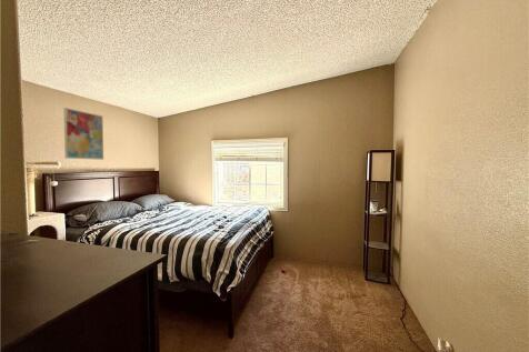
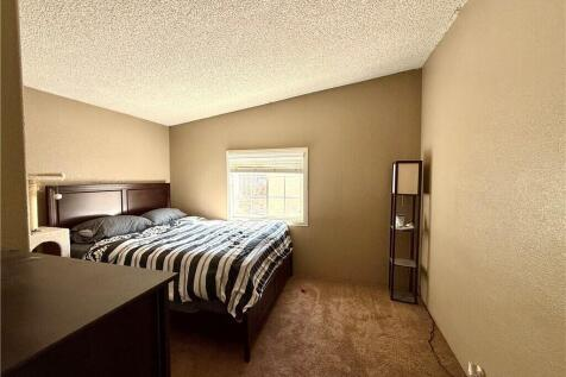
- wall art (84, 135)
